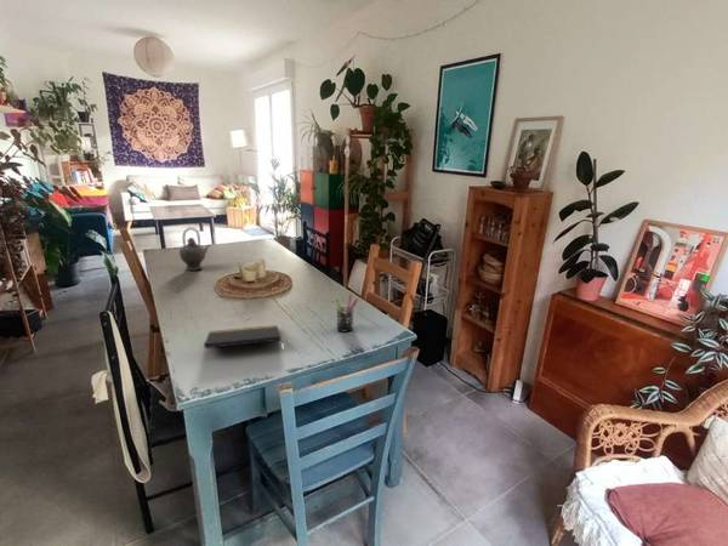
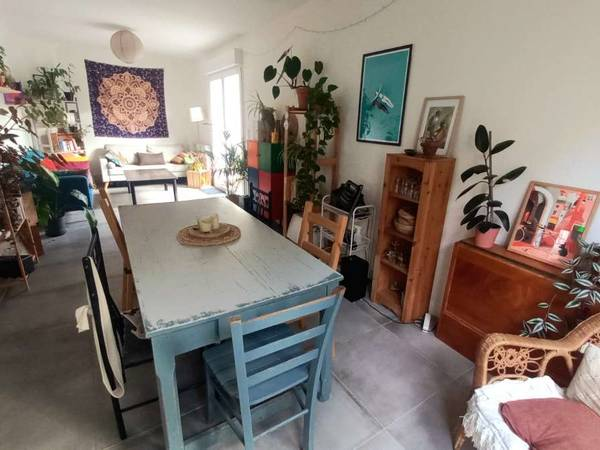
- teapot (194, 248)
- pen holder (343, 311)
- notepad (244, 335)
